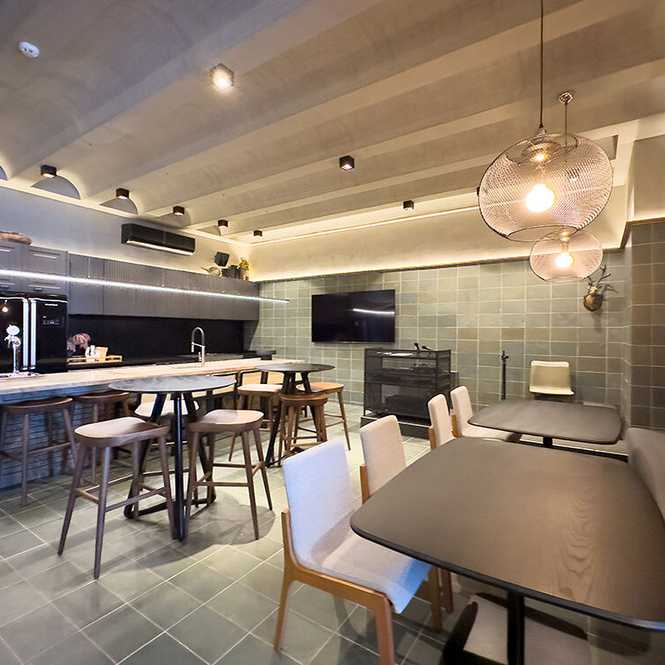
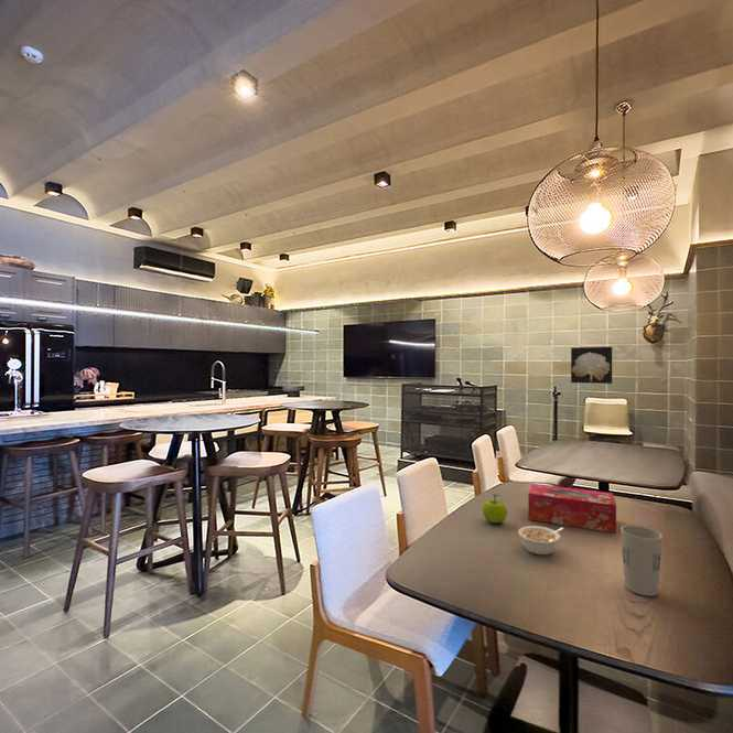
+ cup (640, 560)
+ legume (539, 539)
+ wall art (591, 365)
+ tissue box (570, 506)
+ fruit (495, 507)
